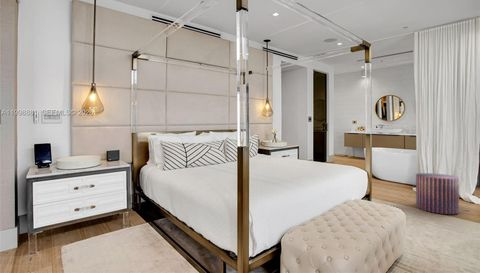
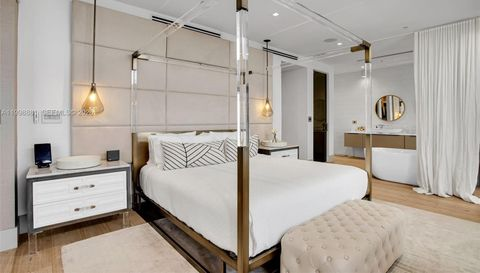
- stool (436, 192)
